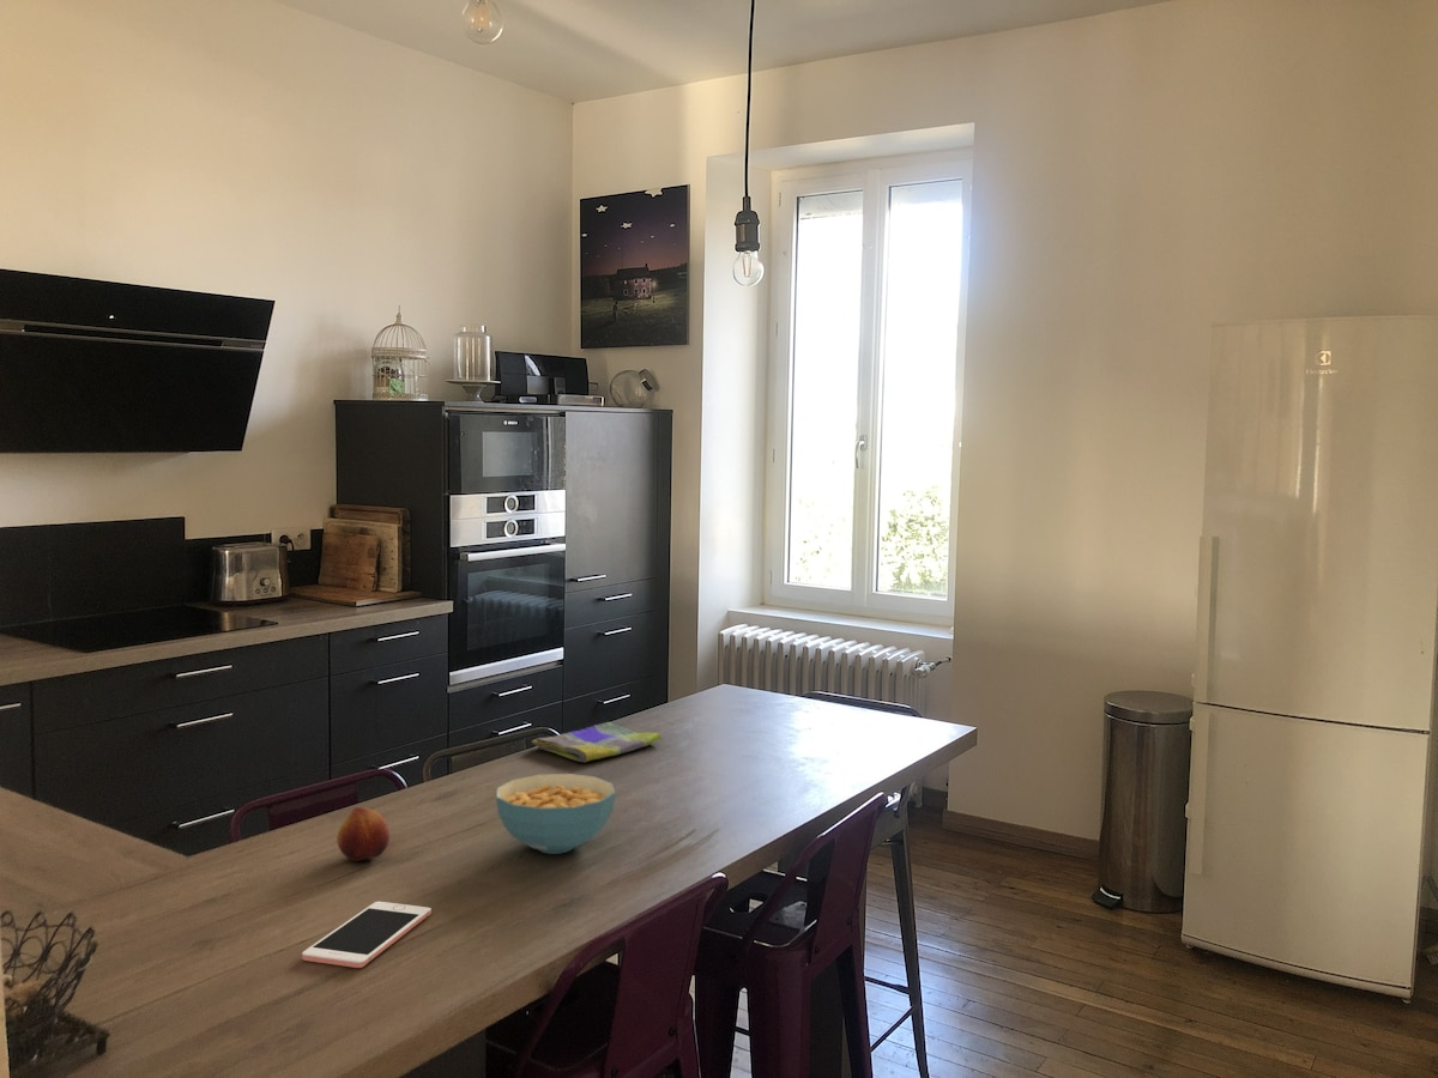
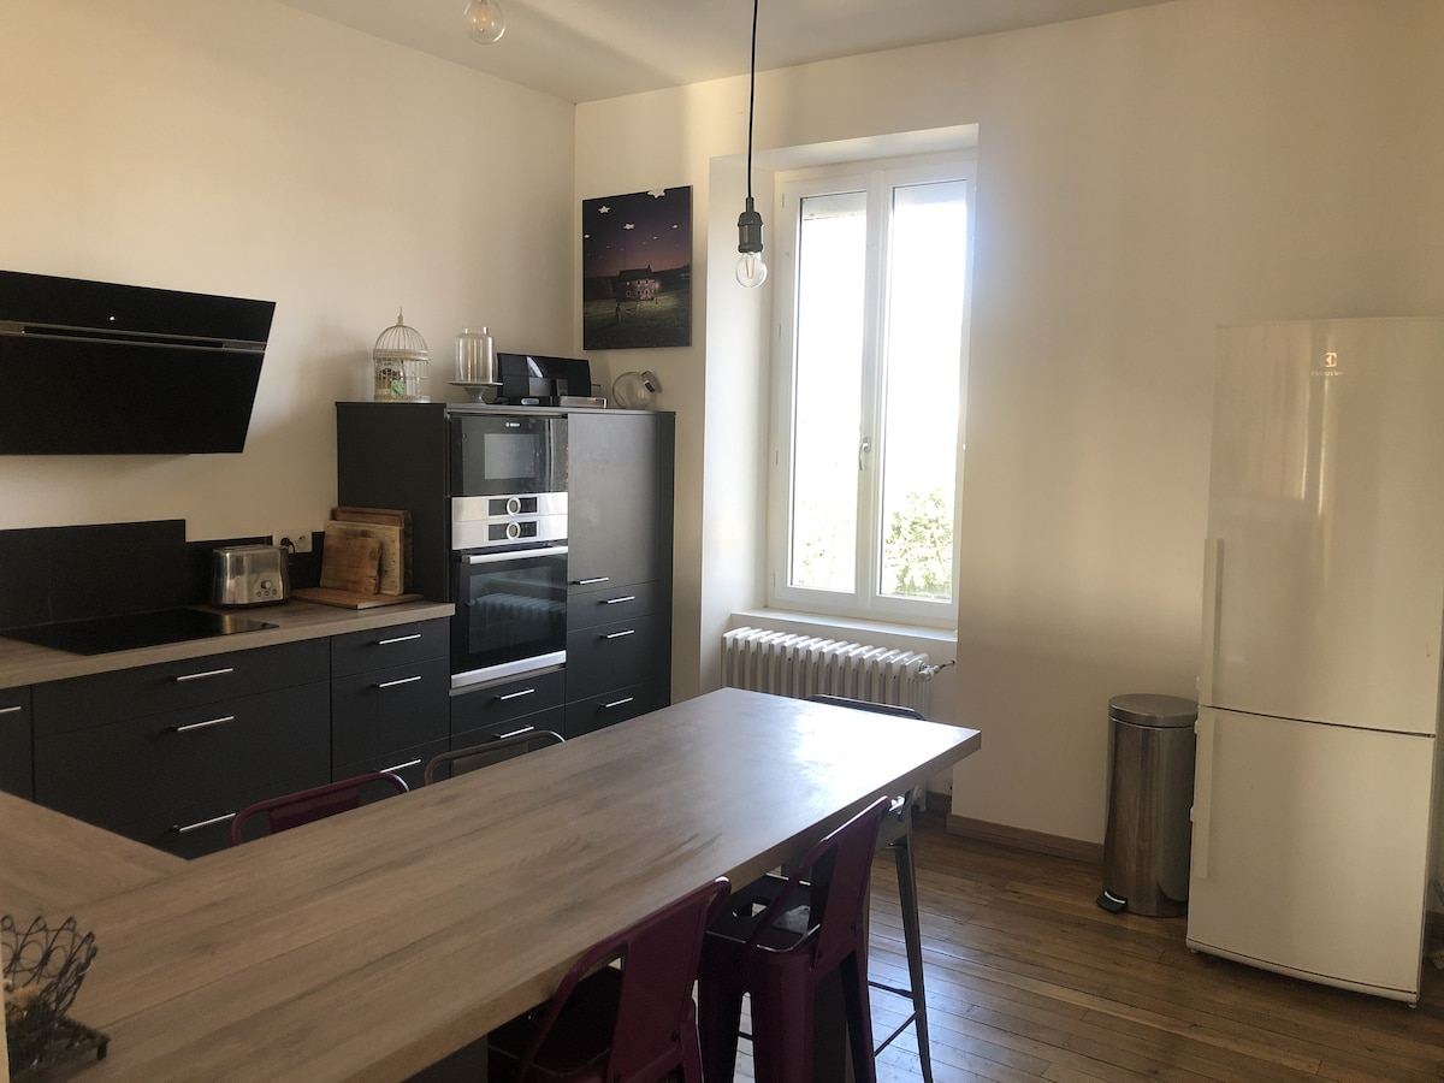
- cereal bowl (555, 818)
- dish towel (597, 740)
- cell phone (369, 932)
- fruit (363, 832)
